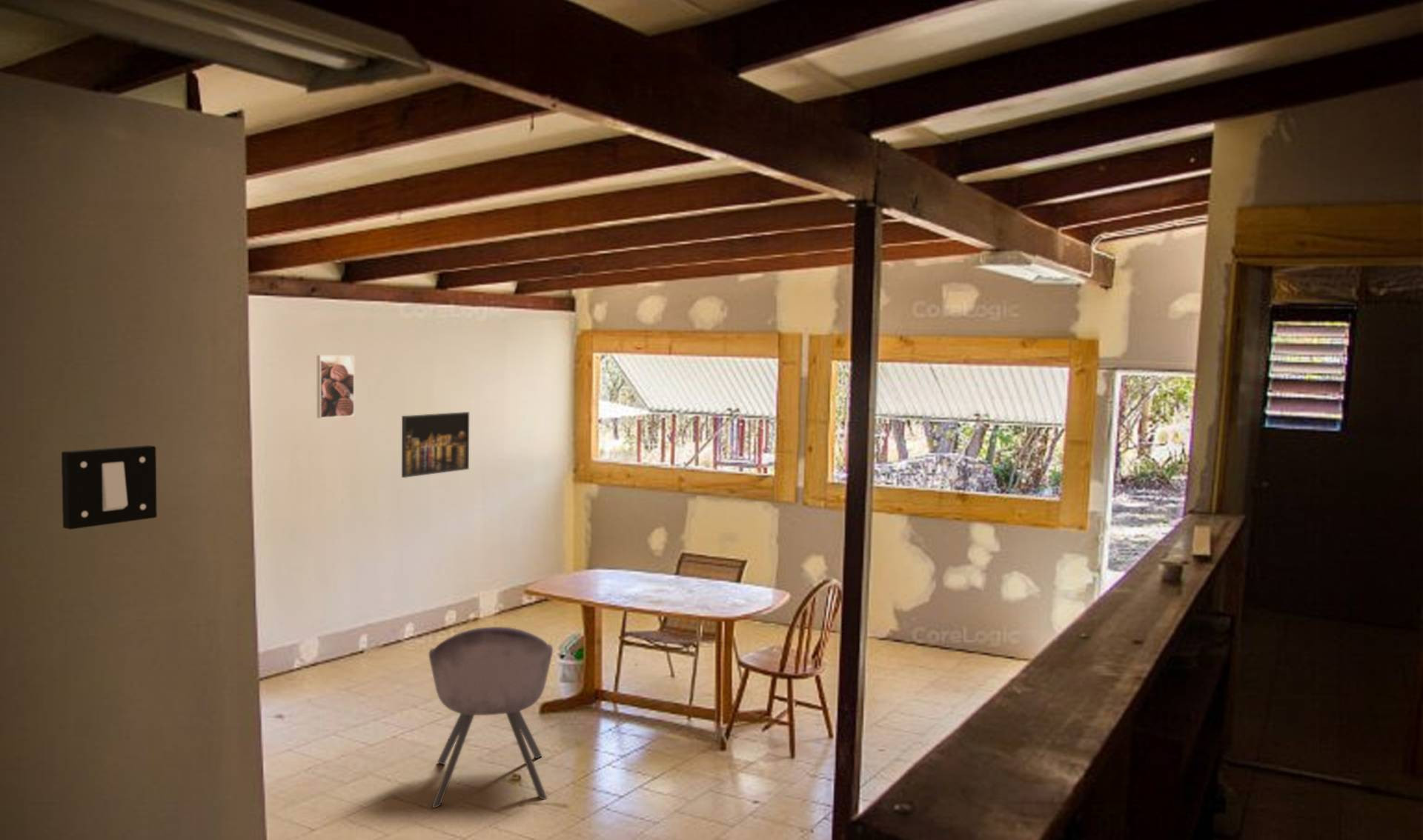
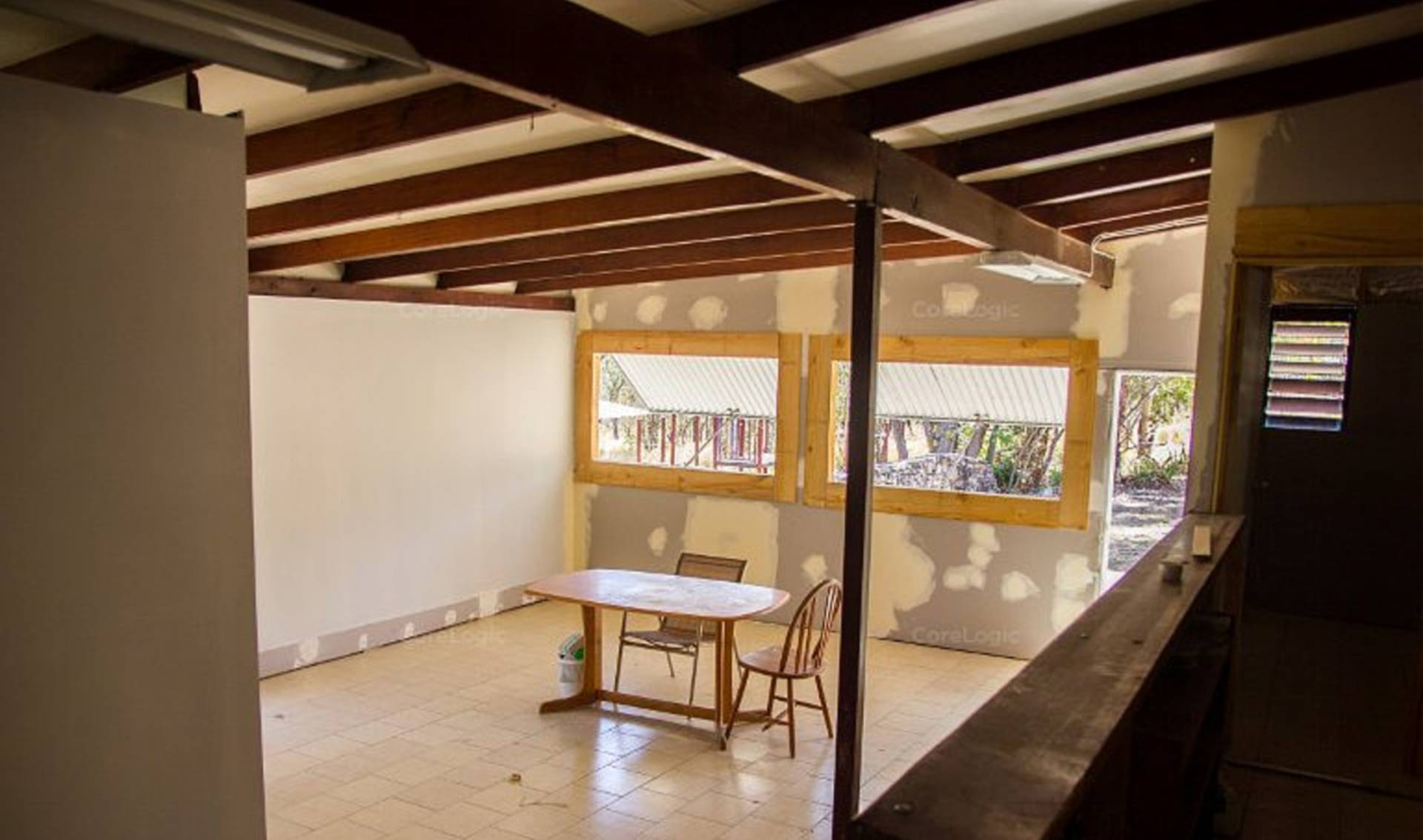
- light switch (113, 486)
- chair (491, 698)
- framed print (437, 443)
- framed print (336, 386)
